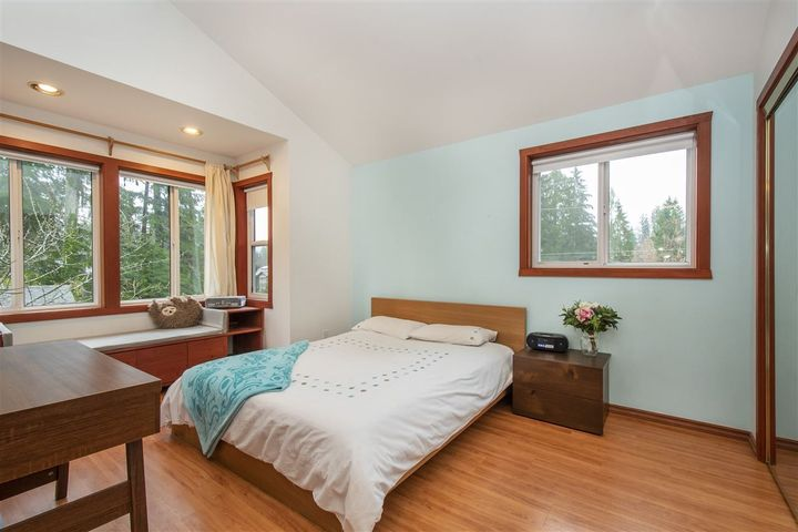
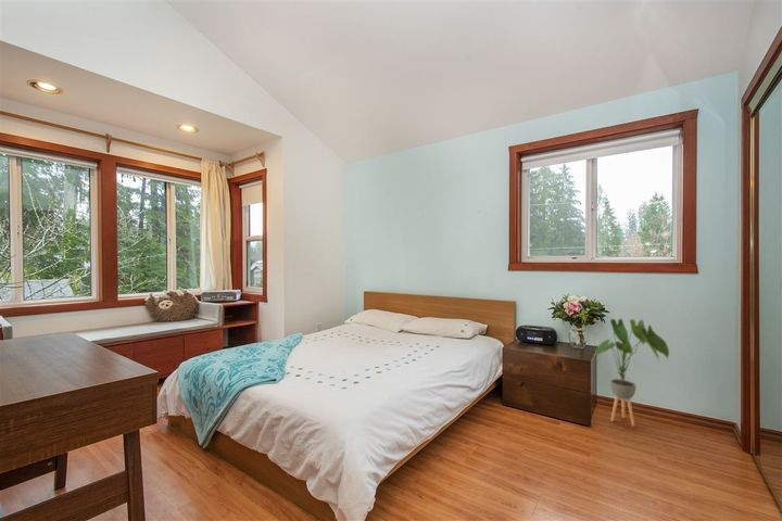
+ house plant (627, 367)
